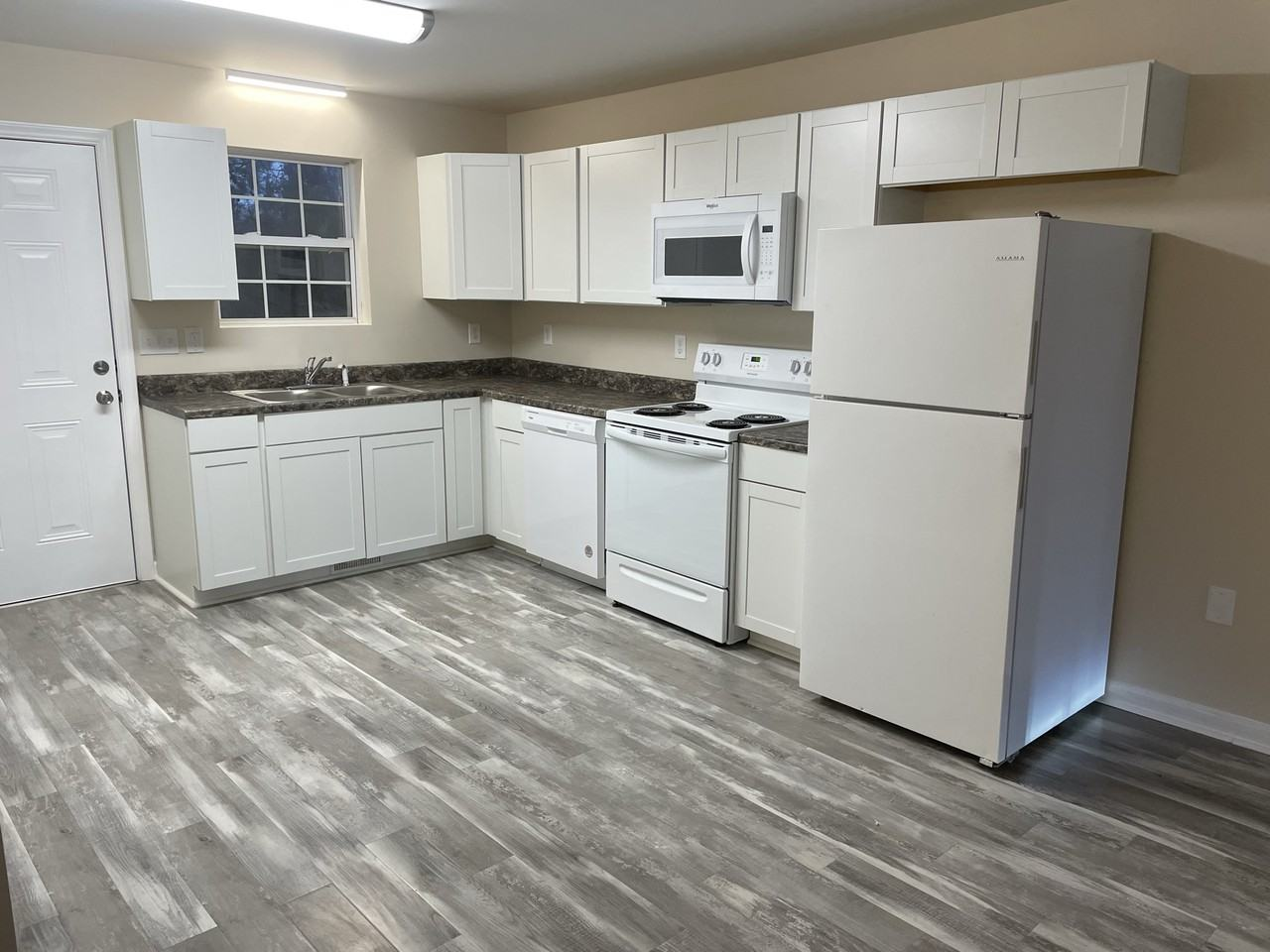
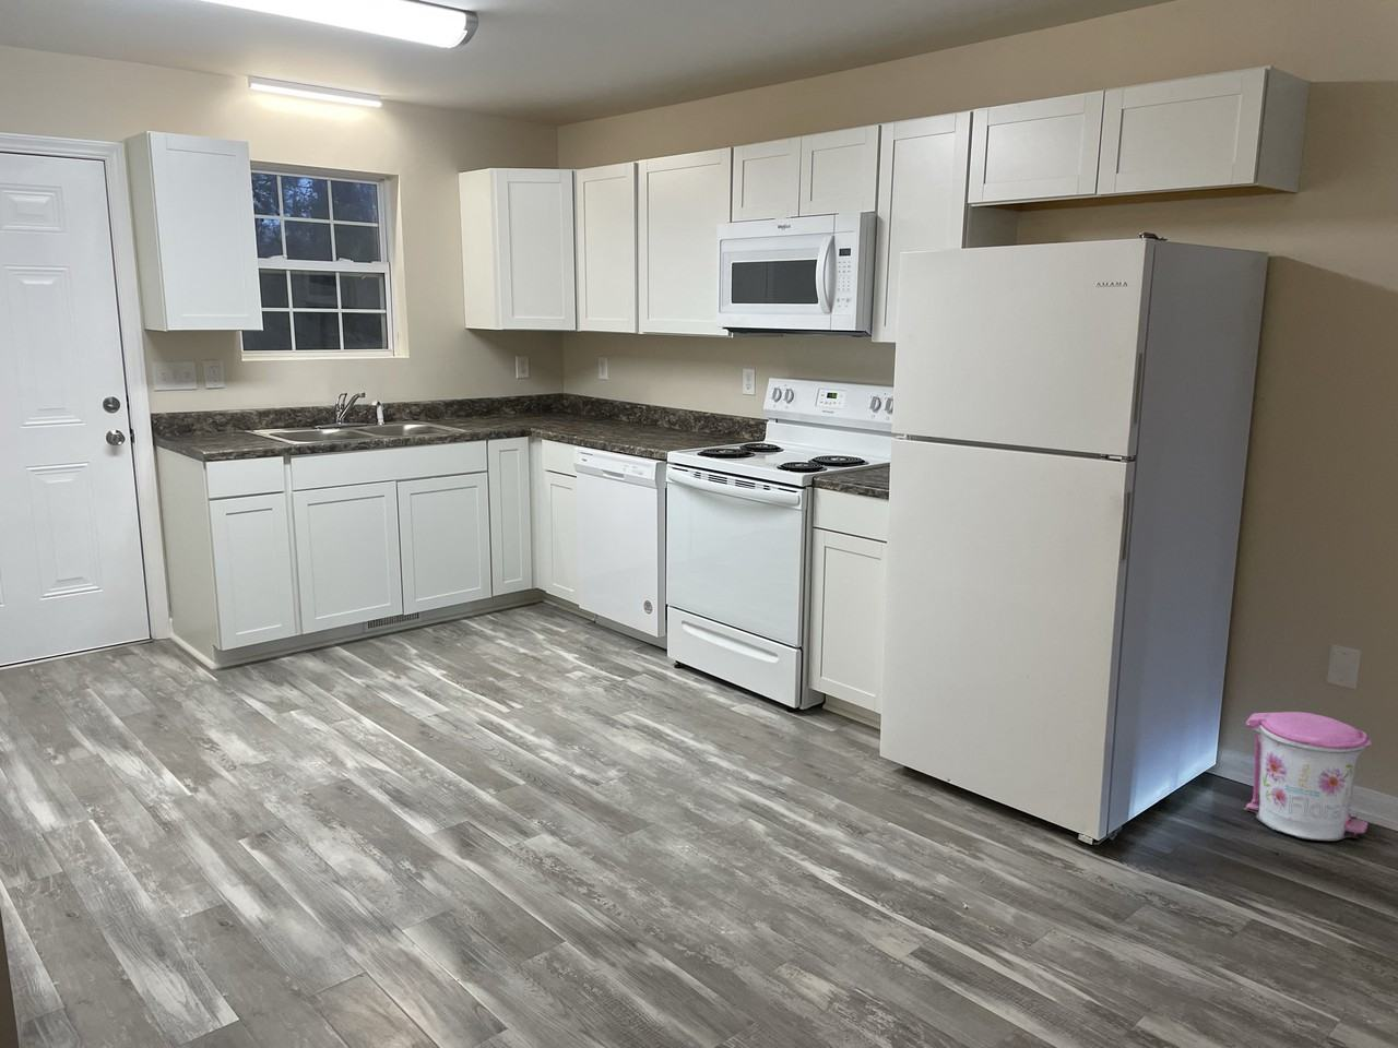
+ trash can (1306, 772)
